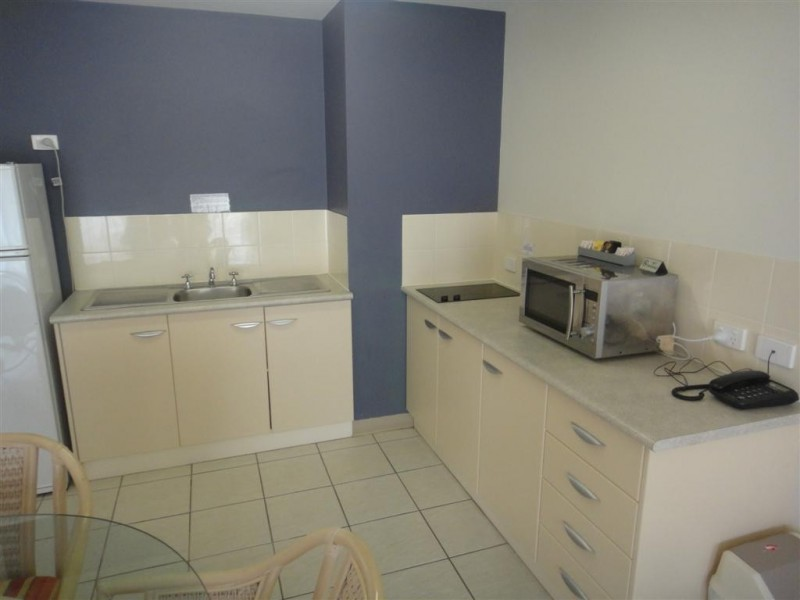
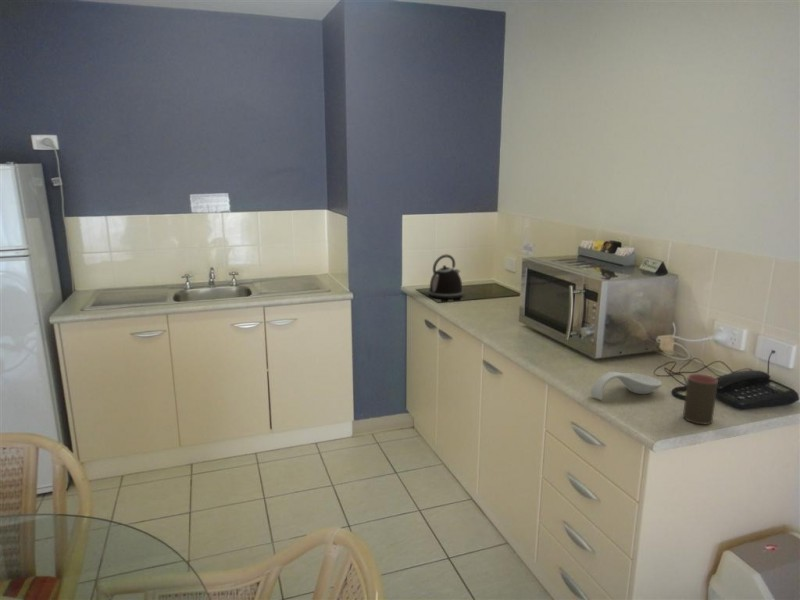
+ spoon rest (626, 382)
+ cup (700, 398)
+ kettle (445, 275)
